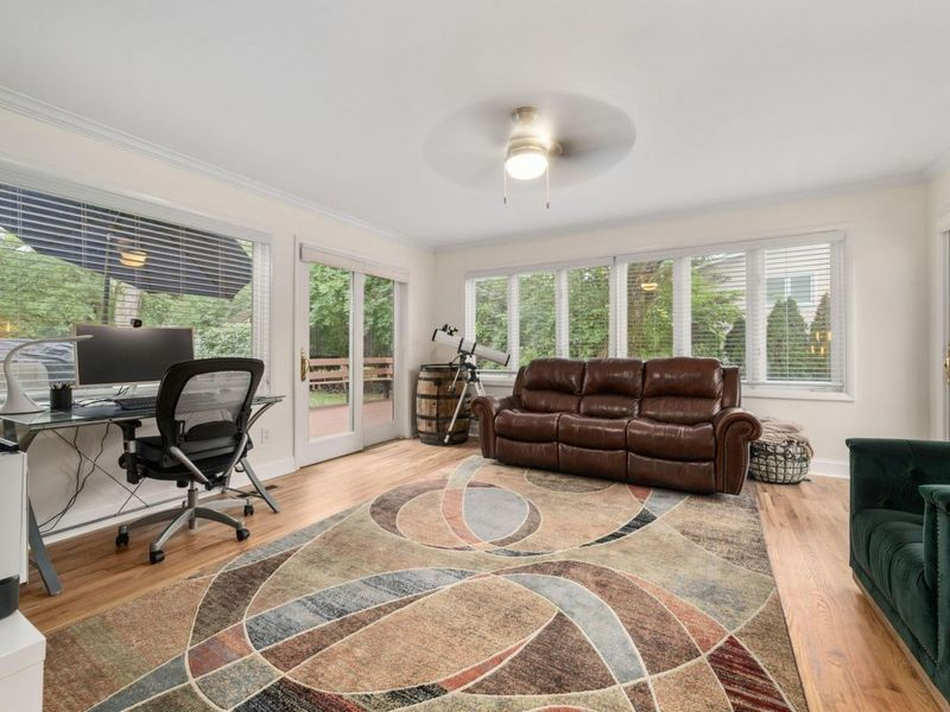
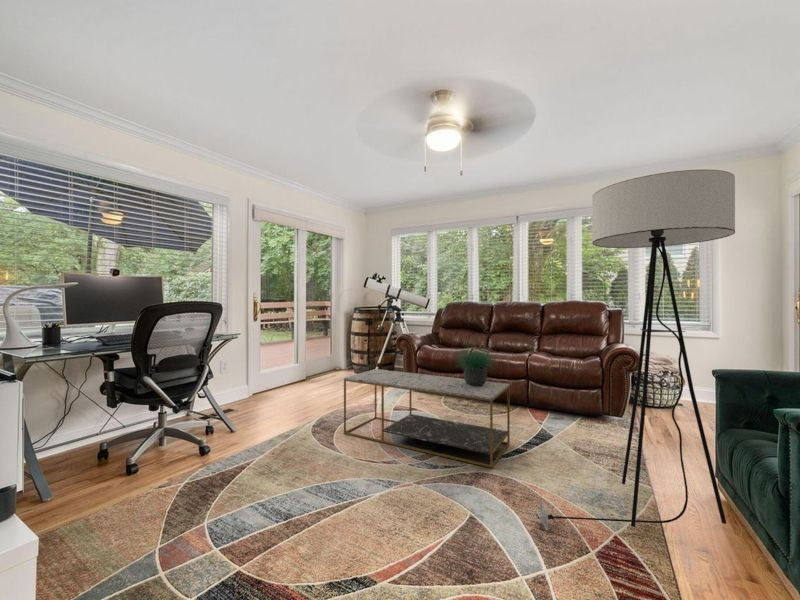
+ floor lamp (639, 354)
+ coffee table (423, 416)
+ potted plant (475, 358)
